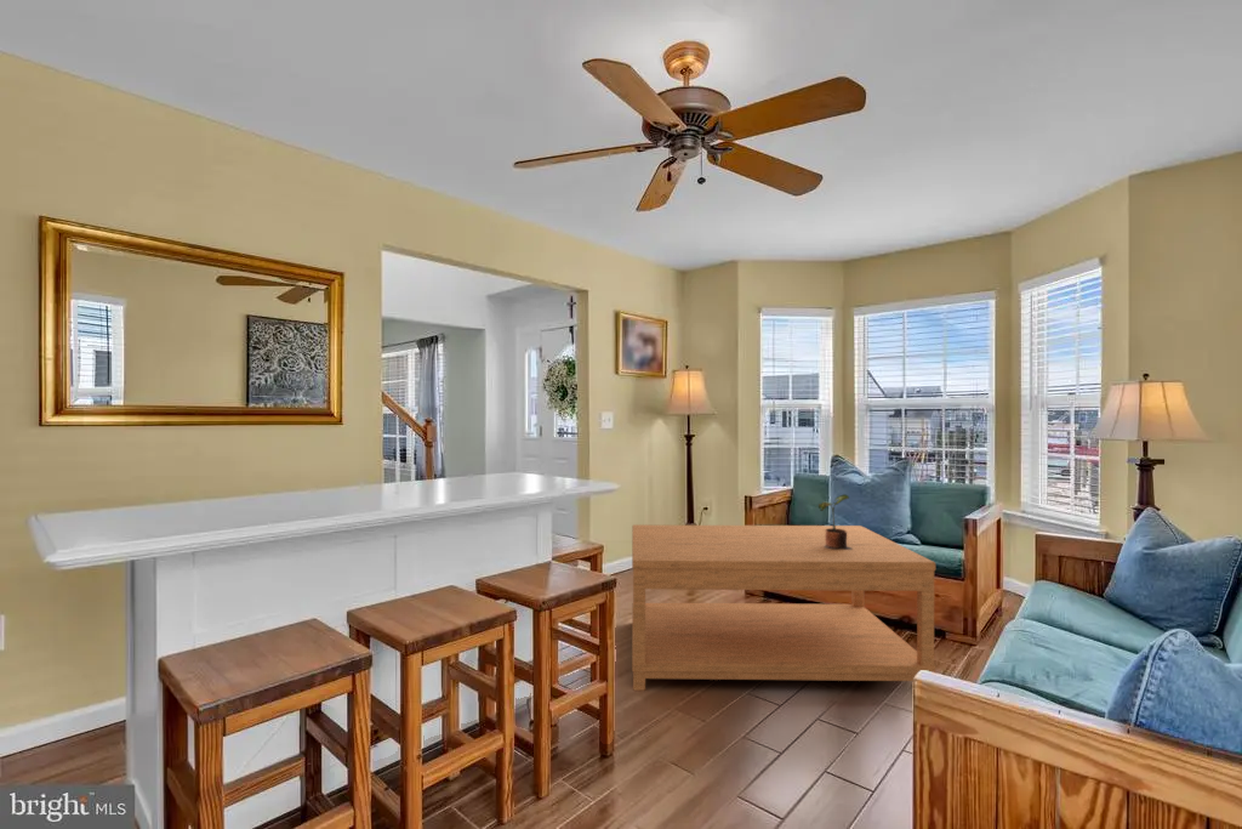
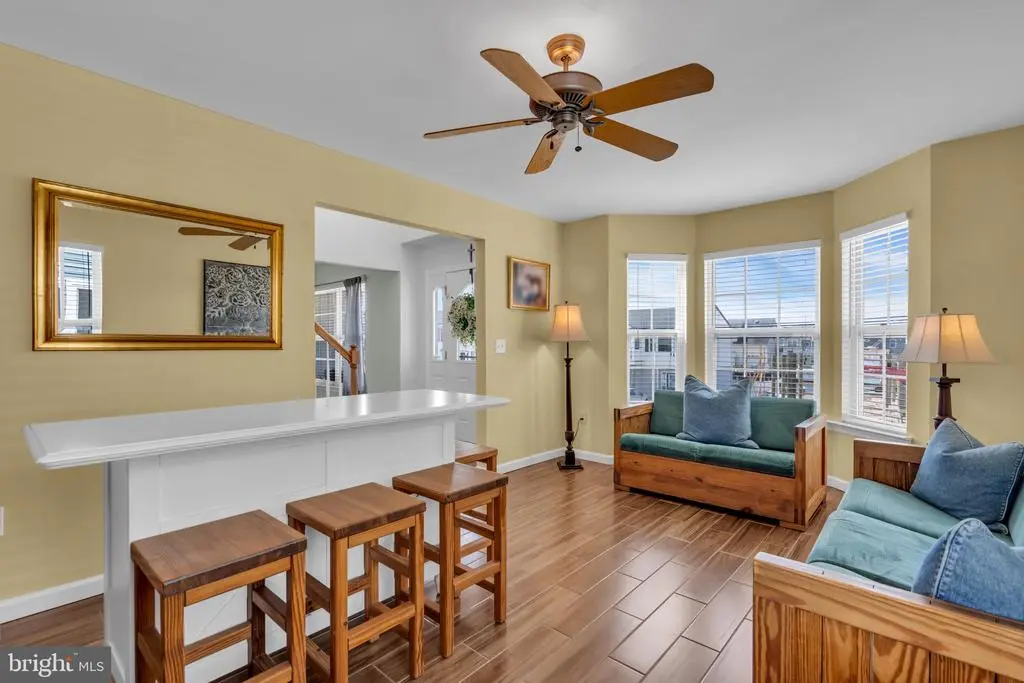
- potted plant (833, 519)
- coffee table (762, 603)
